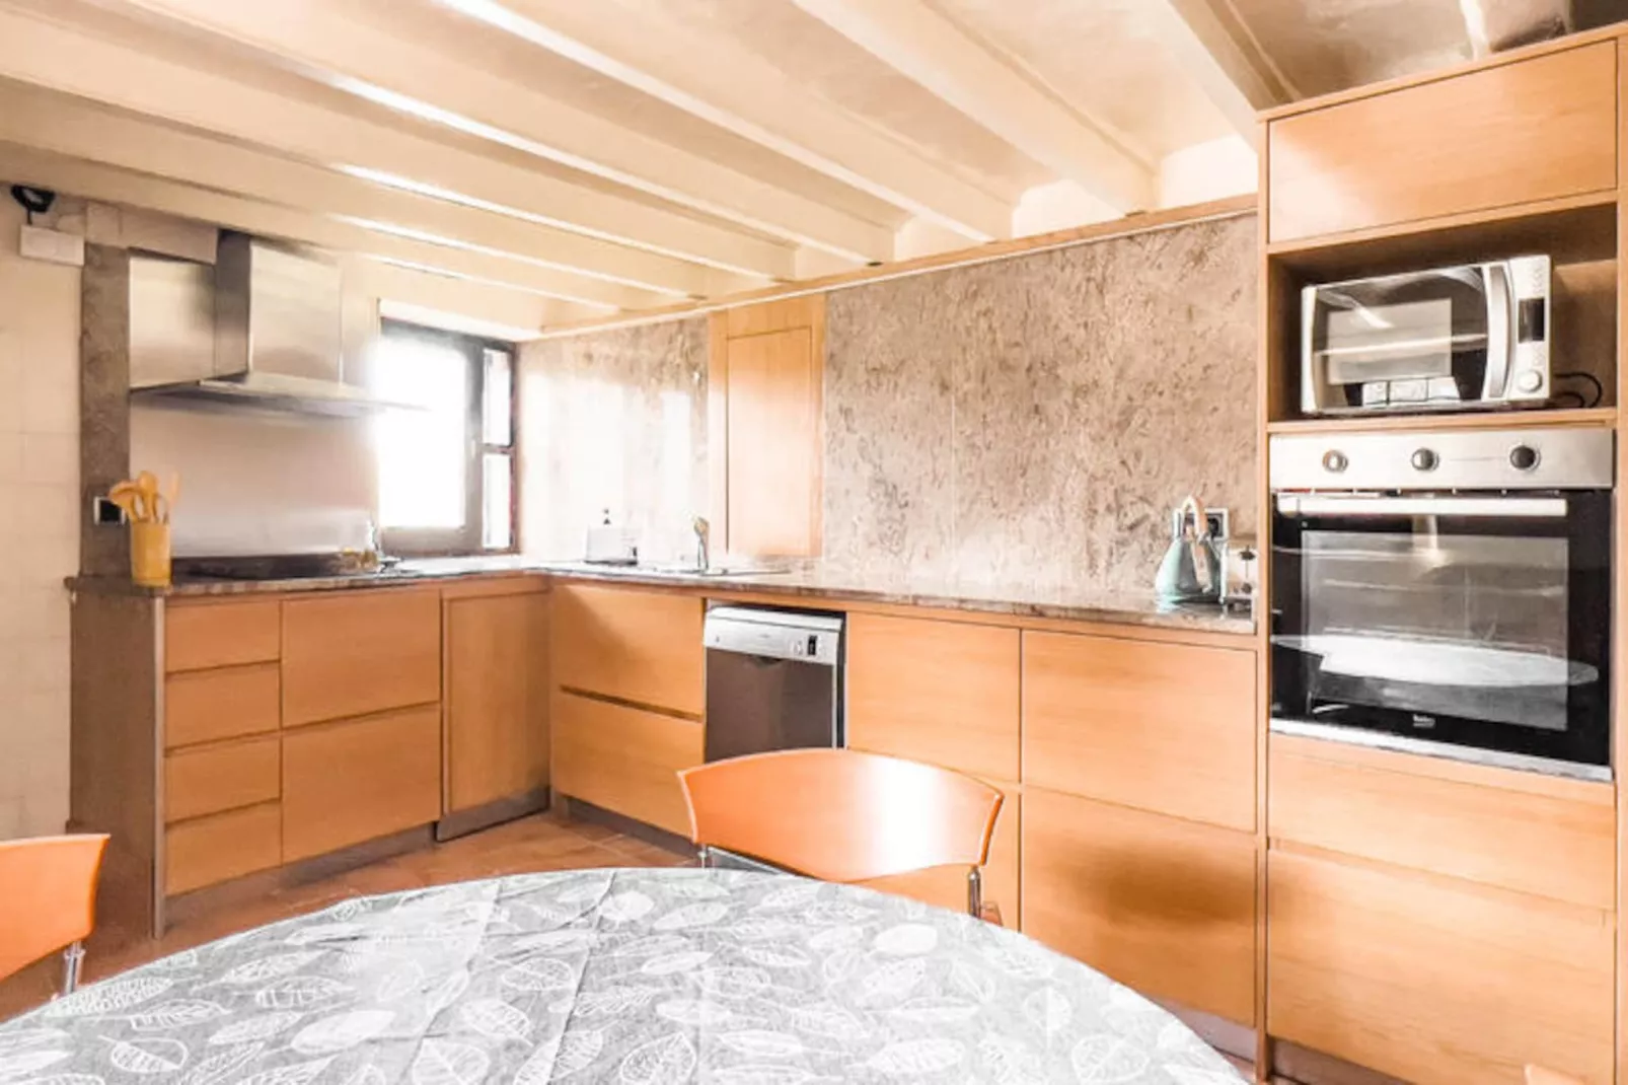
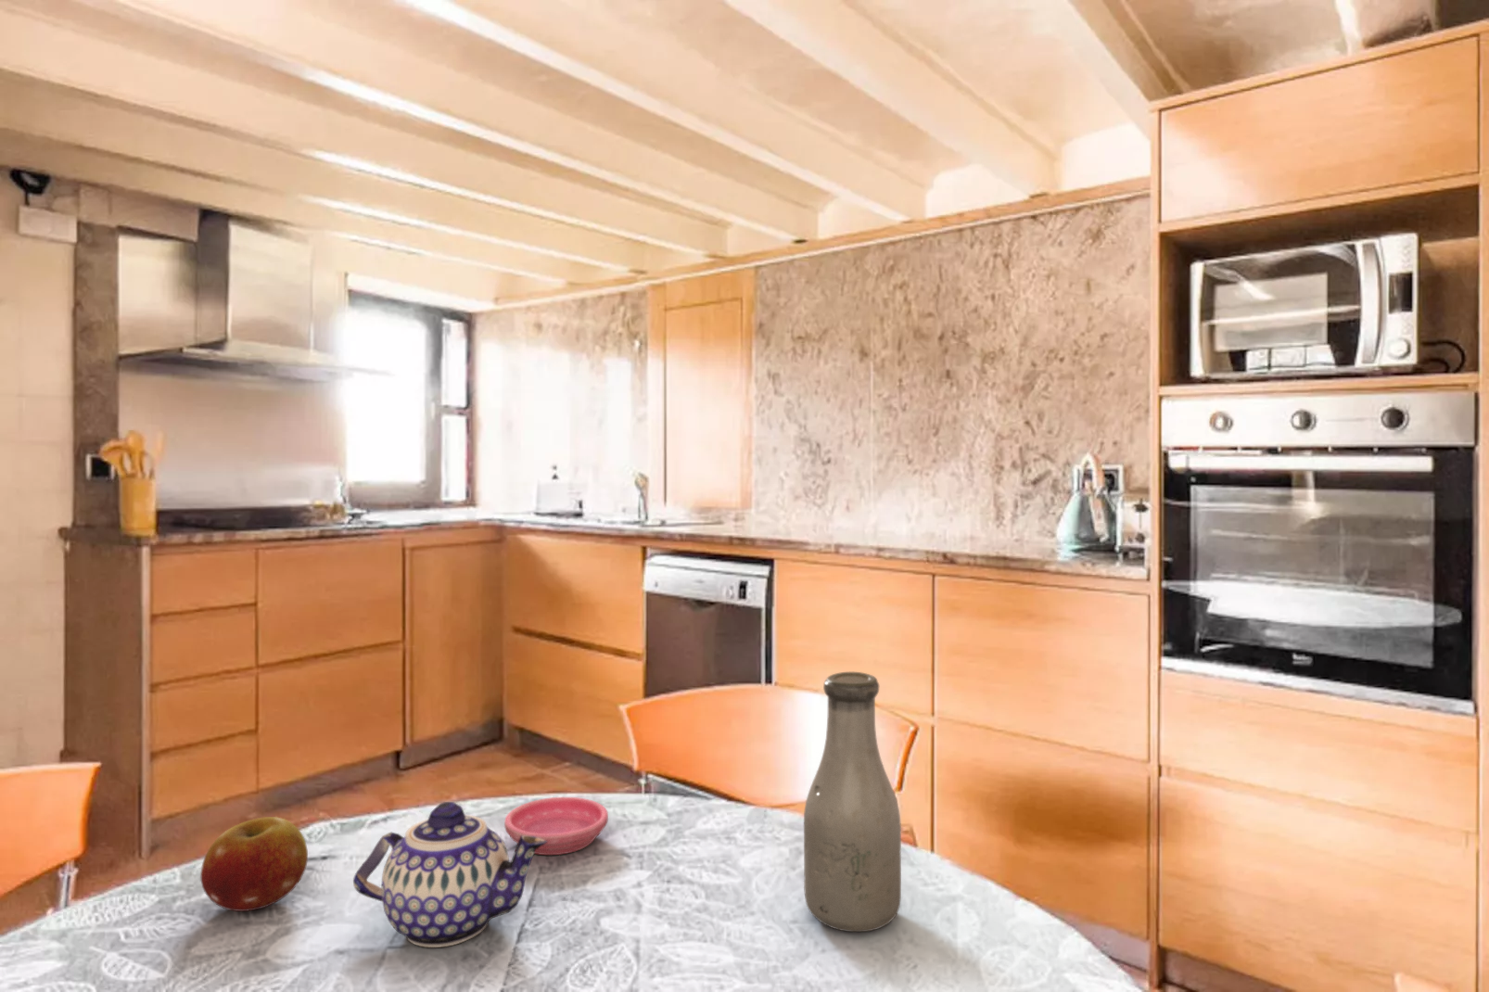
+ teapot (449, 865)
+ bottle (852, 795)
+ fruit (255, 862)
+ saucer (556, 826)
